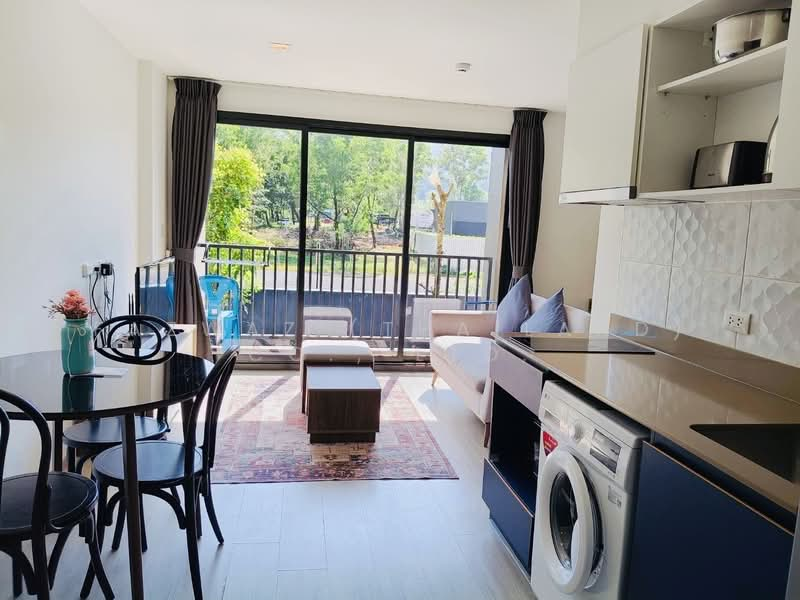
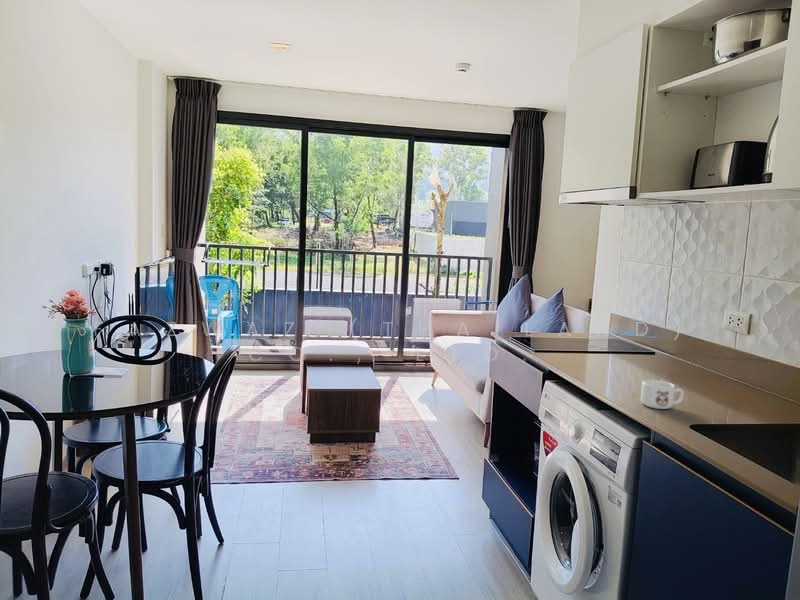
+ mug (662, 394)
